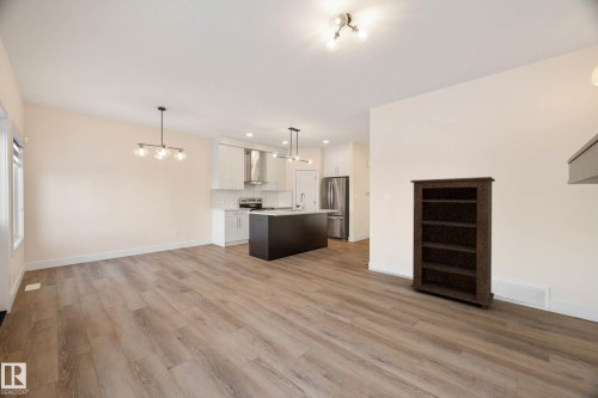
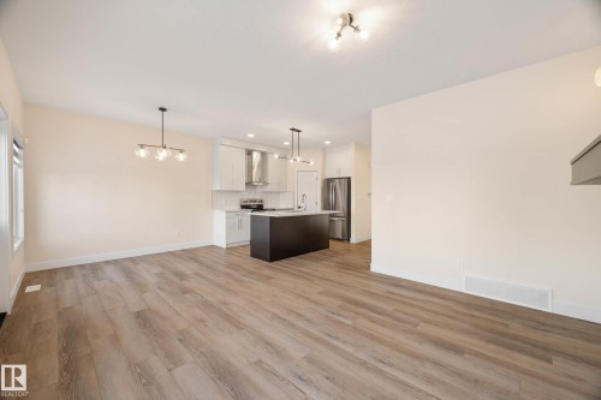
- bookshelf (450, 237)
